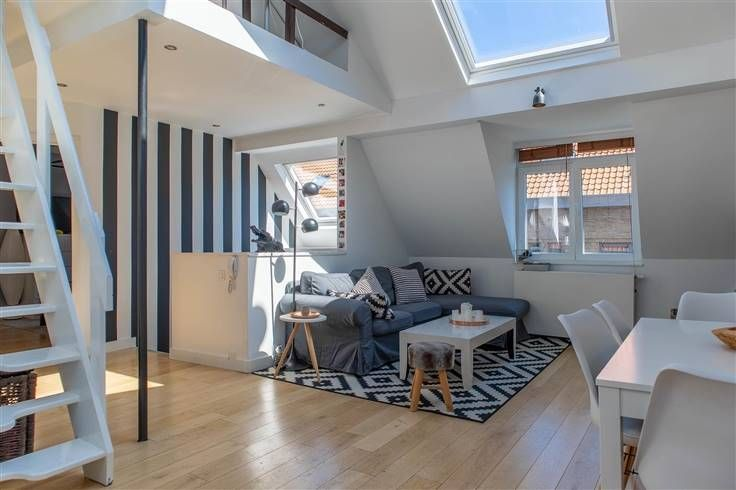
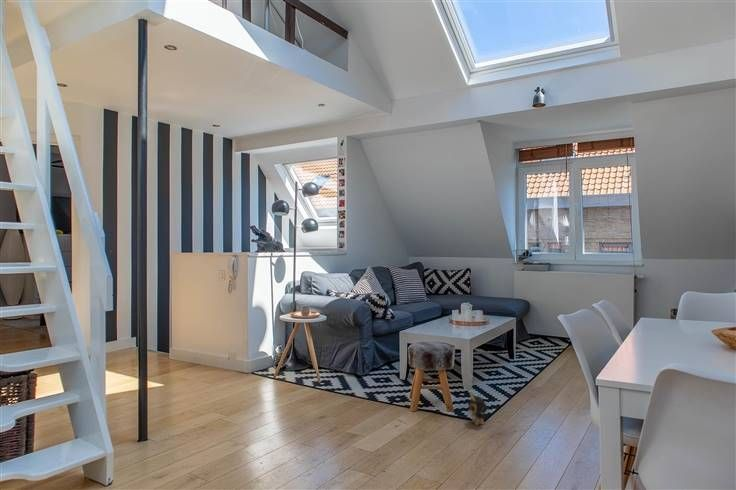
+ plush toy (477, 406)
